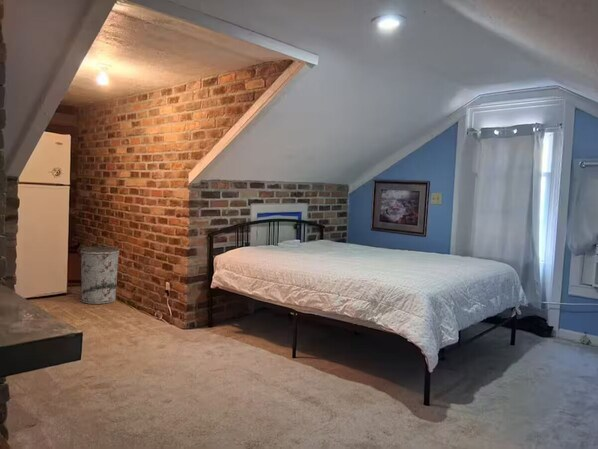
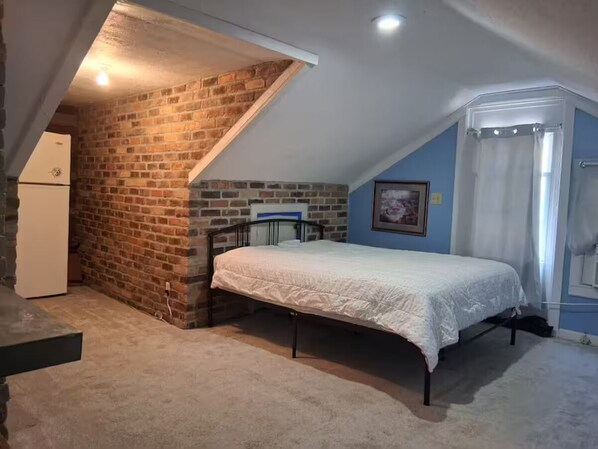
- trash can (99, 273)
